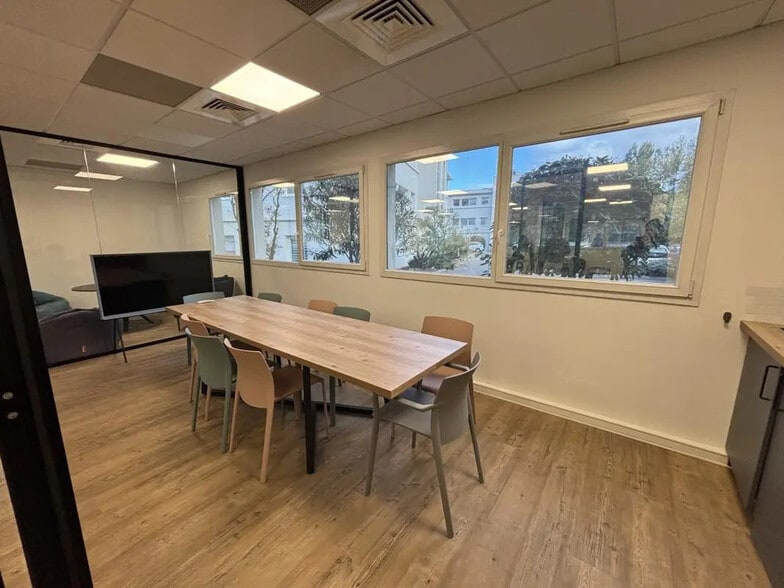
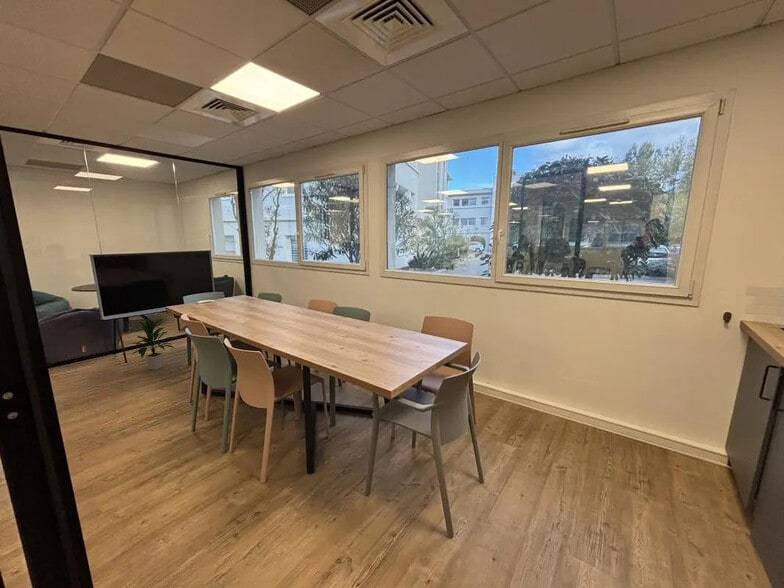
+ indoor plant (152, 342)
